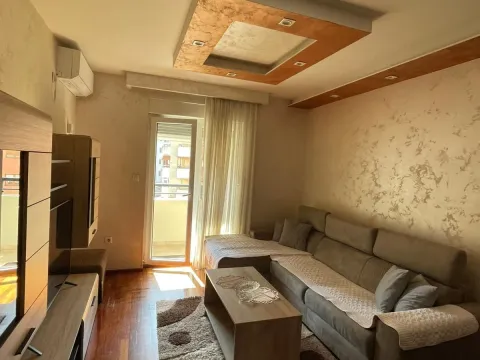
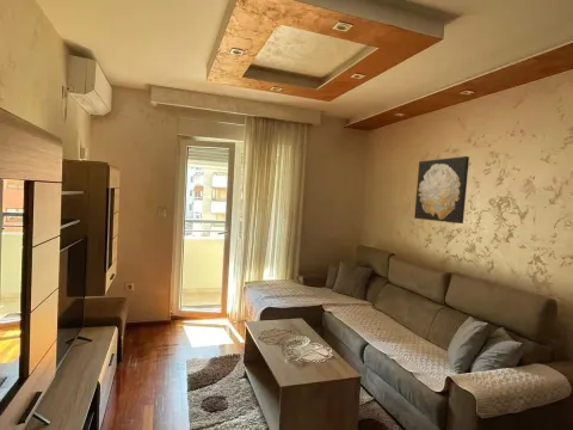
+ wall art (439, 190)
